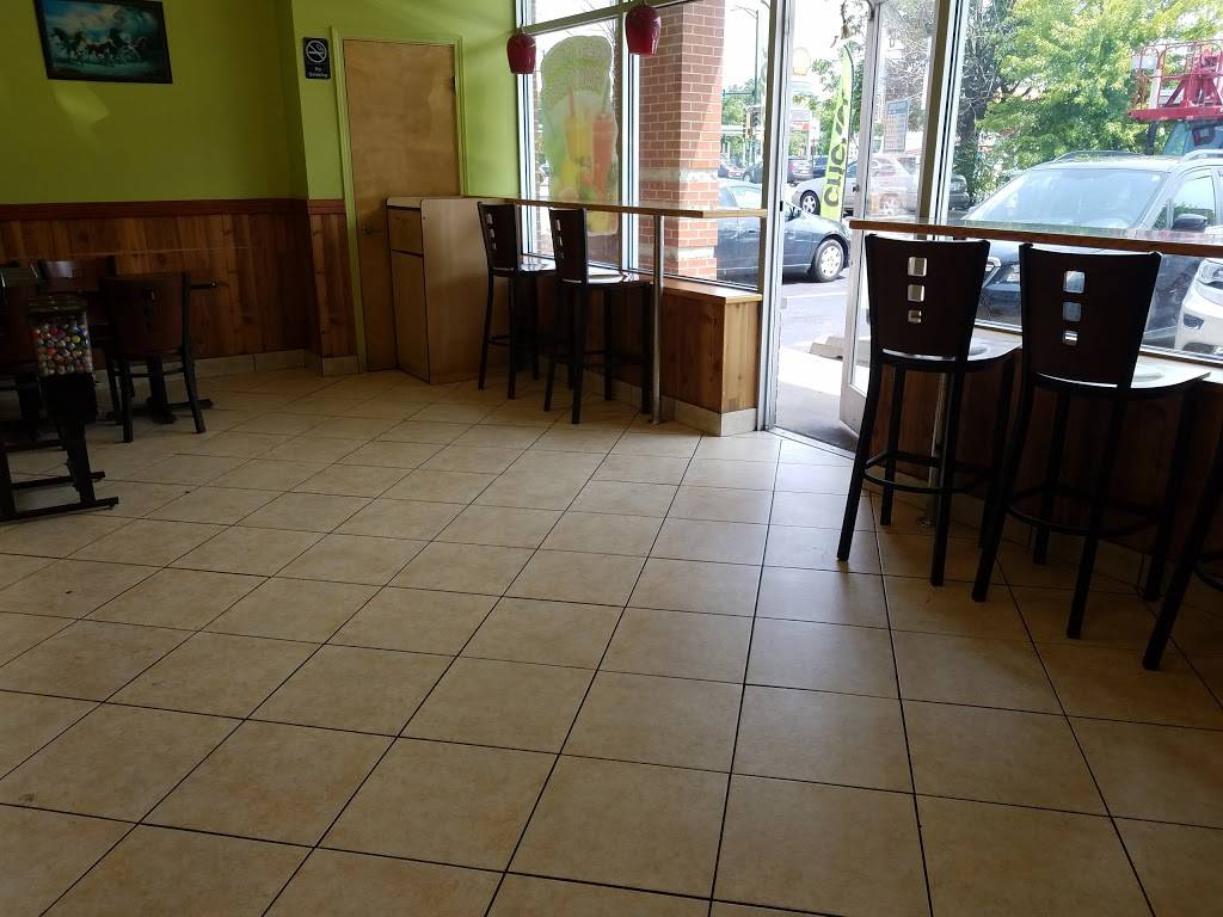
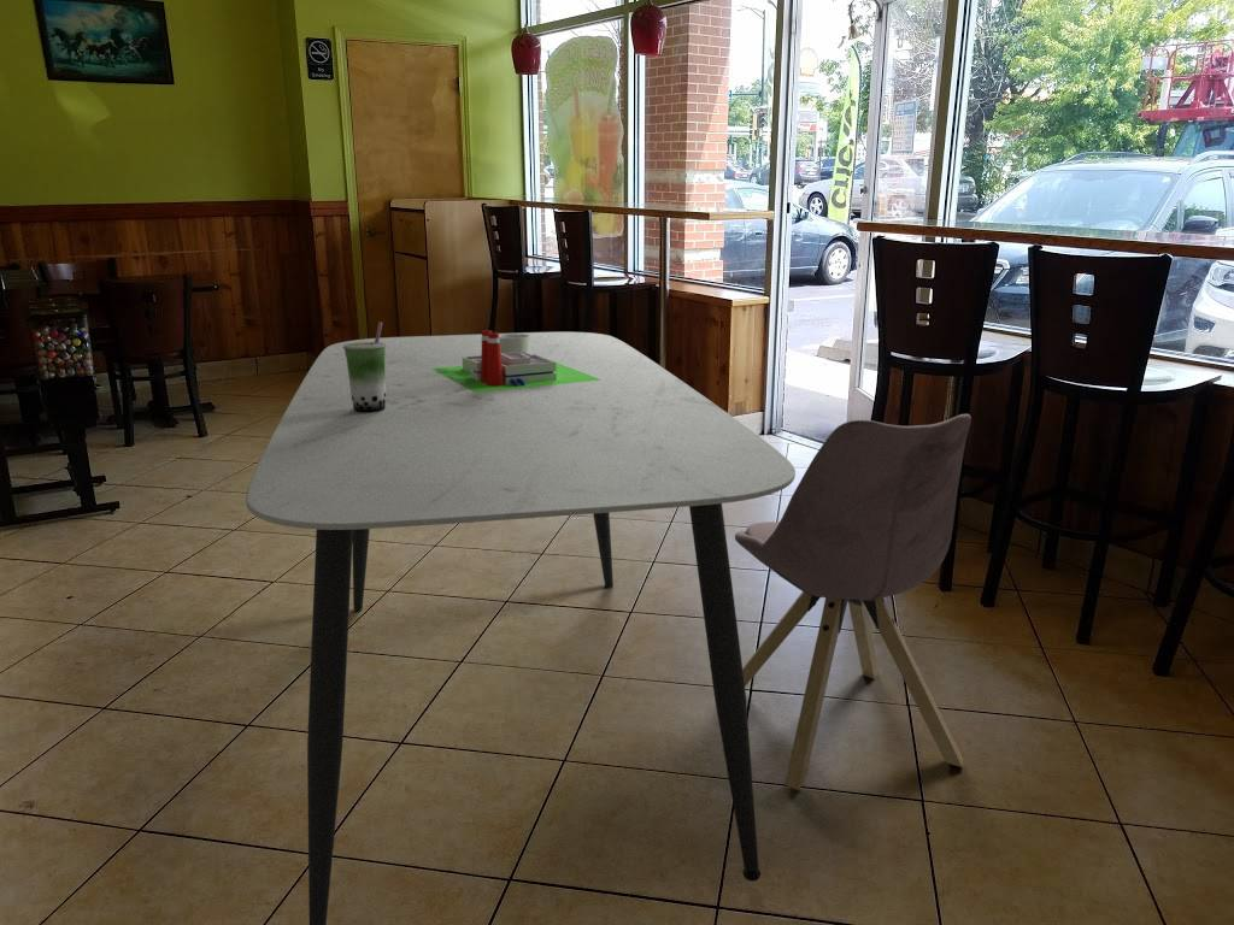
+ dining table (501, 519)
+ beverage cup (366, 366)
+ chair (850, 570)
+ architectural model (512, 348)
